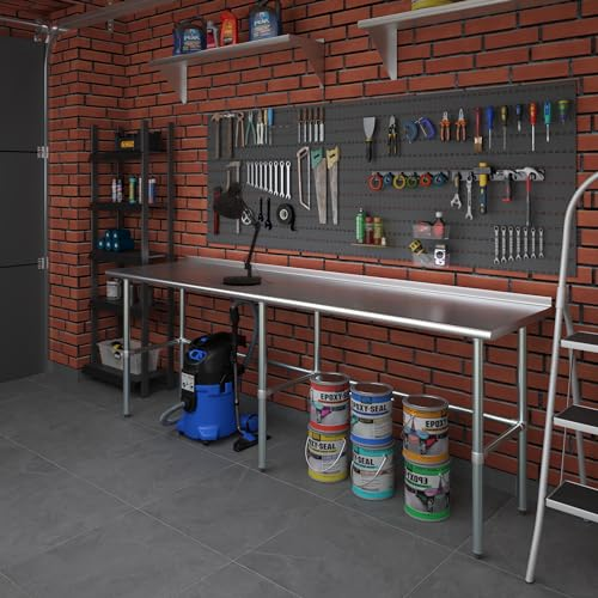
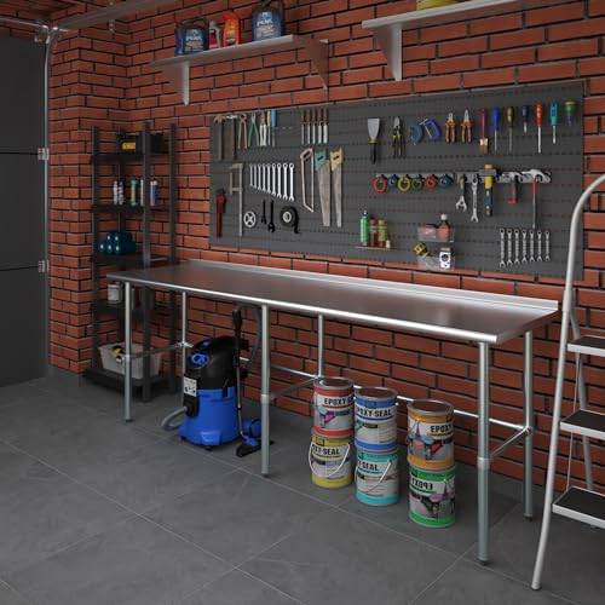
- desk lamp (239, 218)
